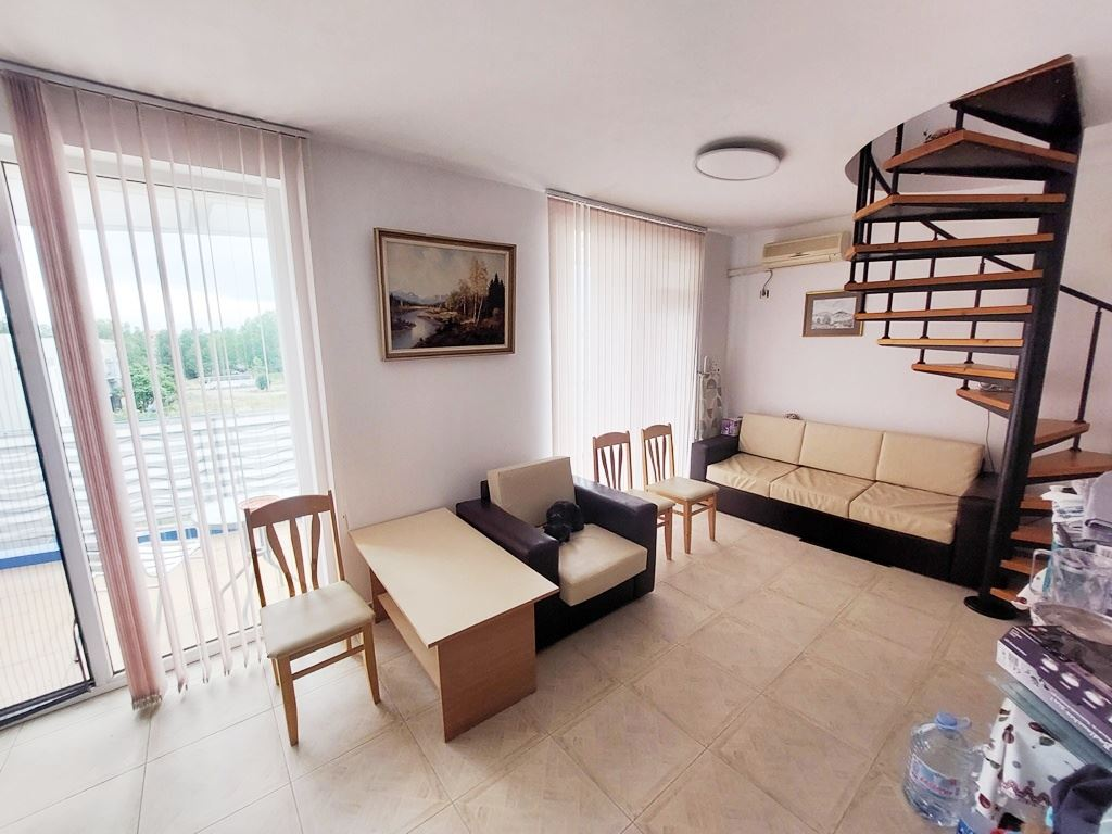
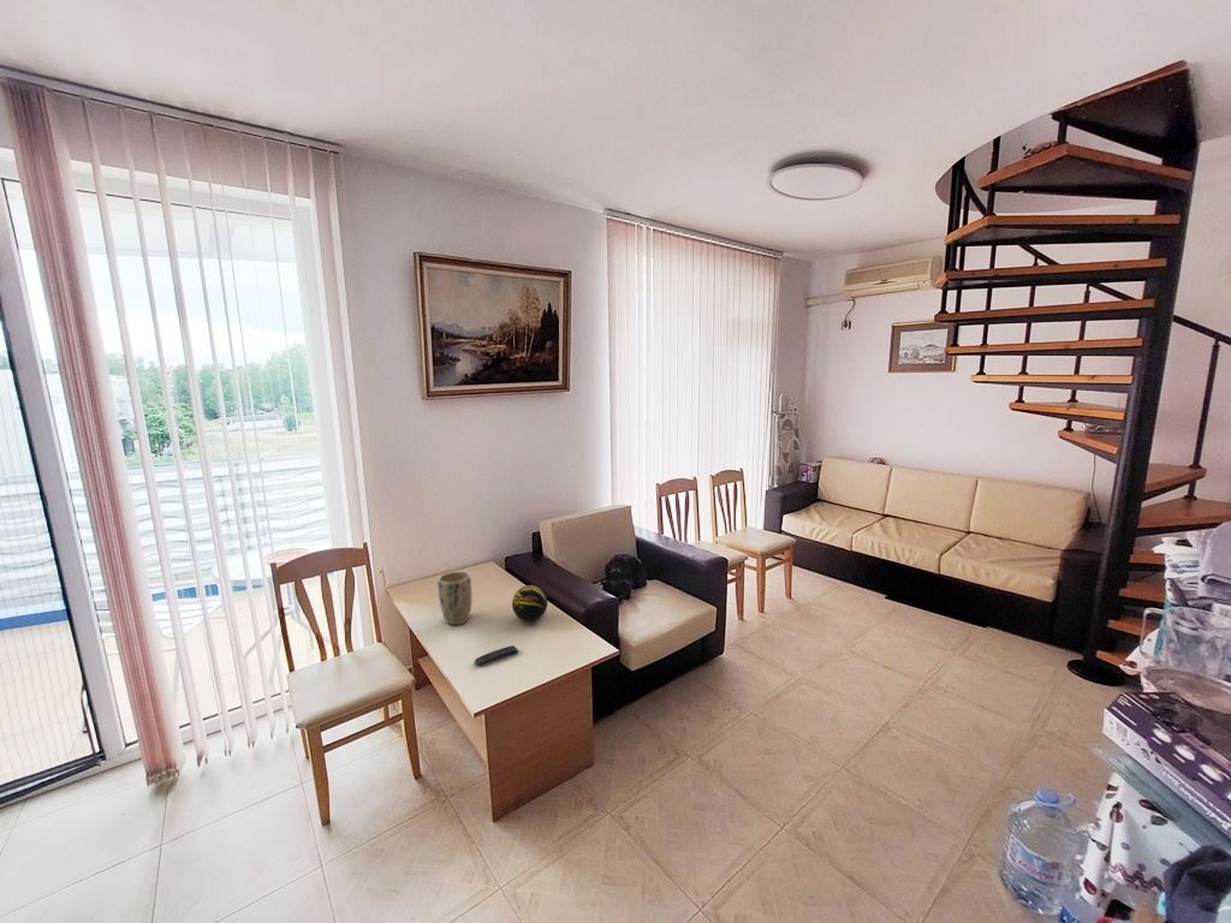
+ remote control (495, 655)
+ plant pot (456, 599)
+ decorative orb (529, 602)
